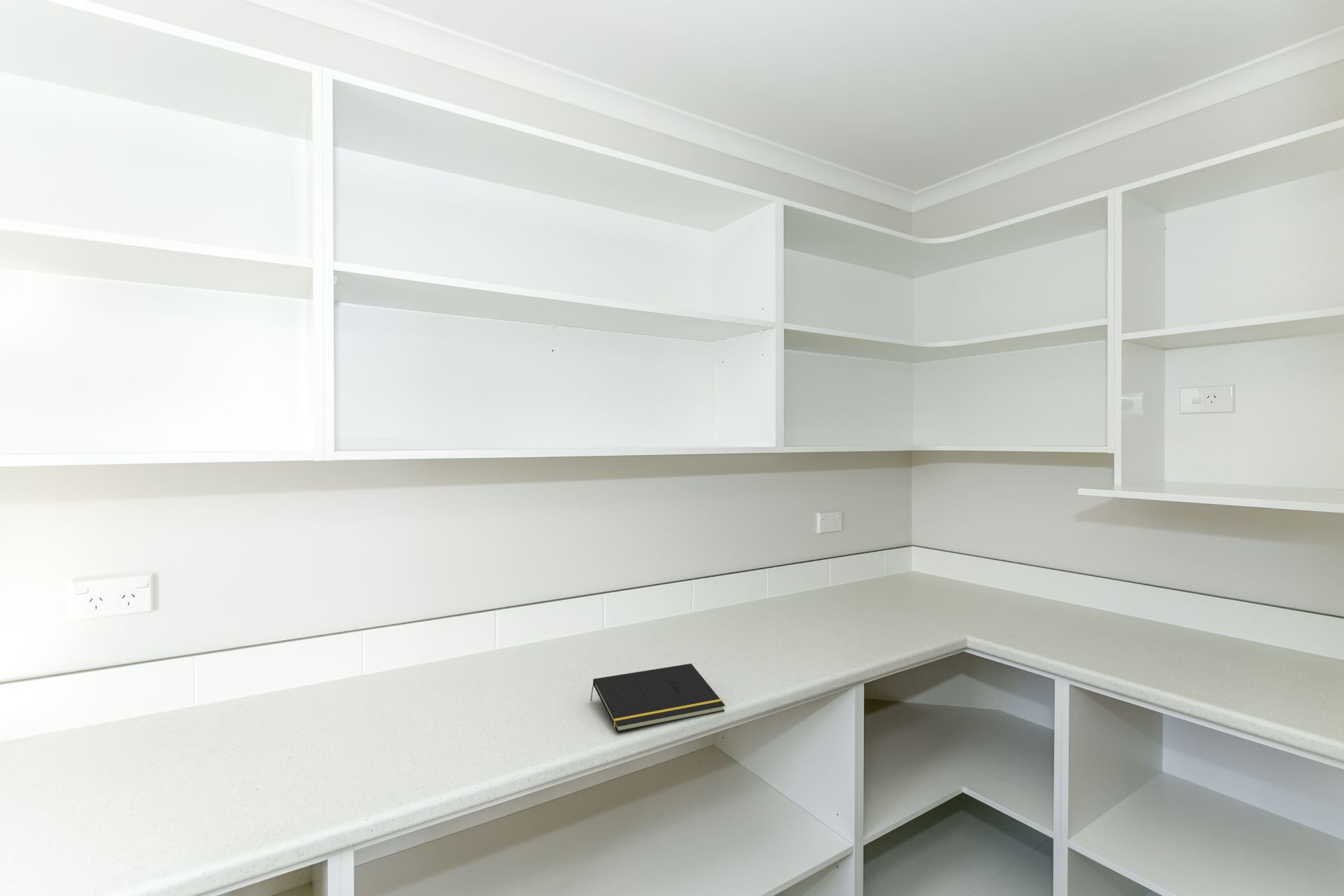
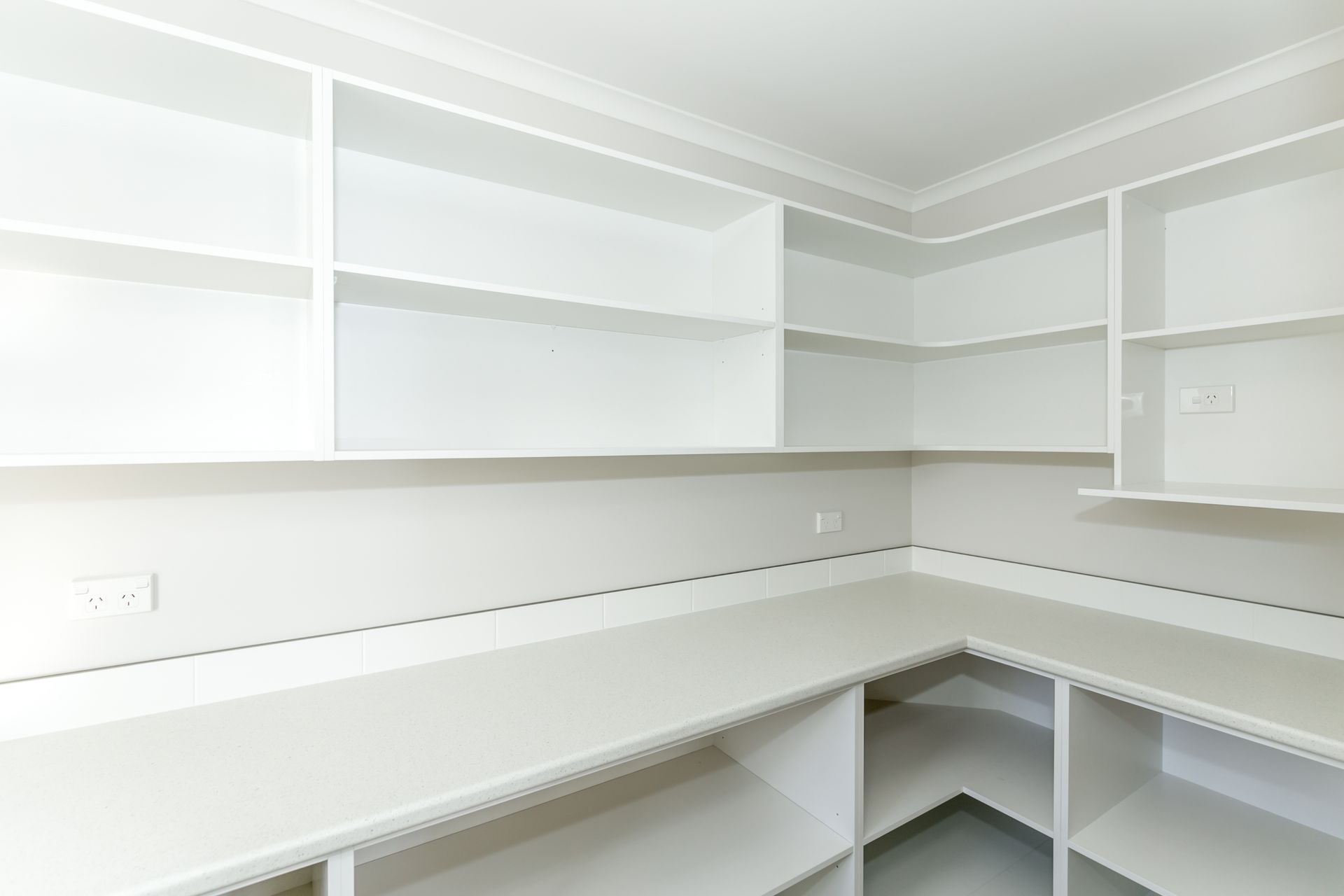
- notepad (657, 694)
